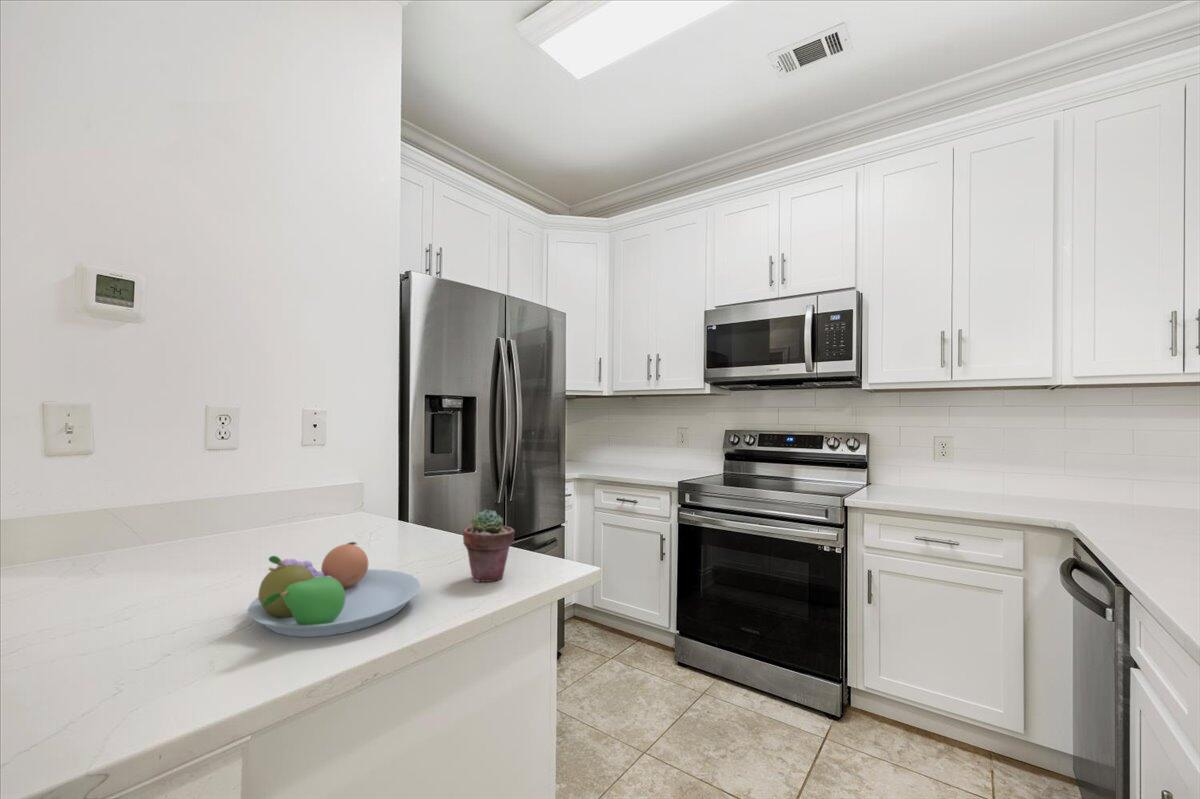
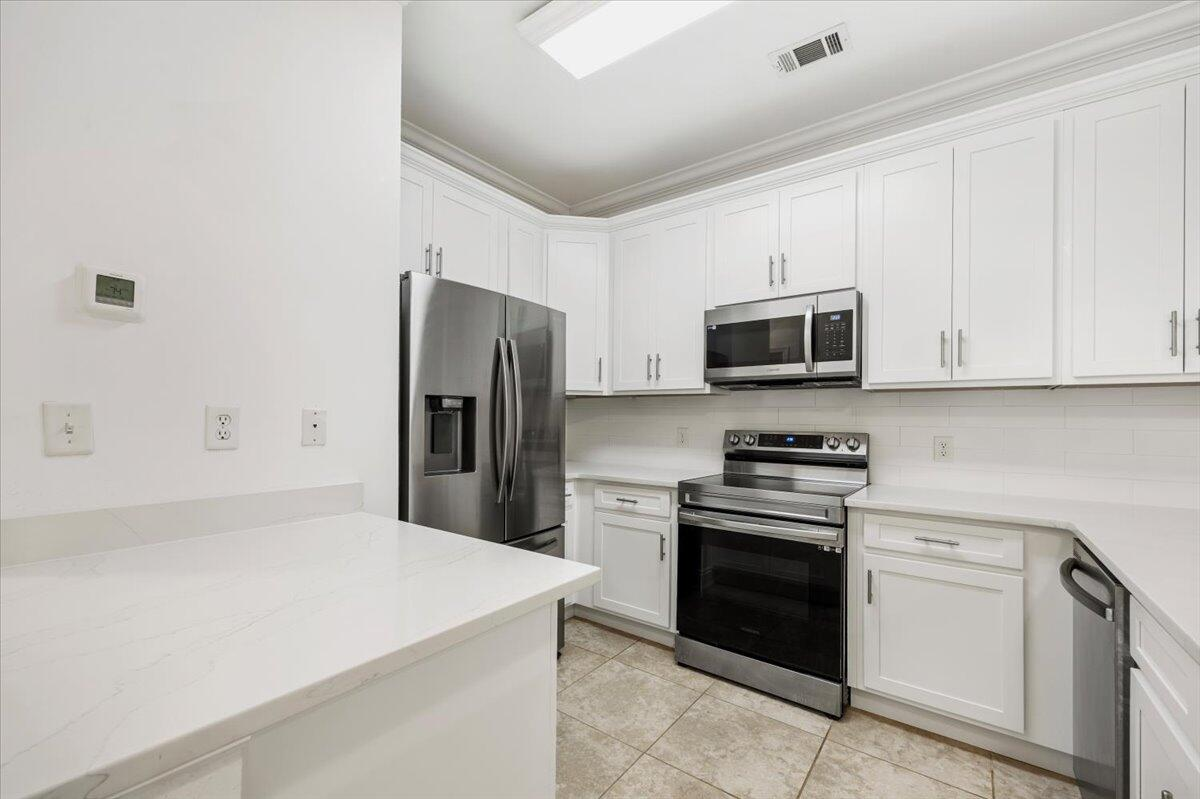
- fruit bowl (333, 581)
- potted succulent (488, 543)
